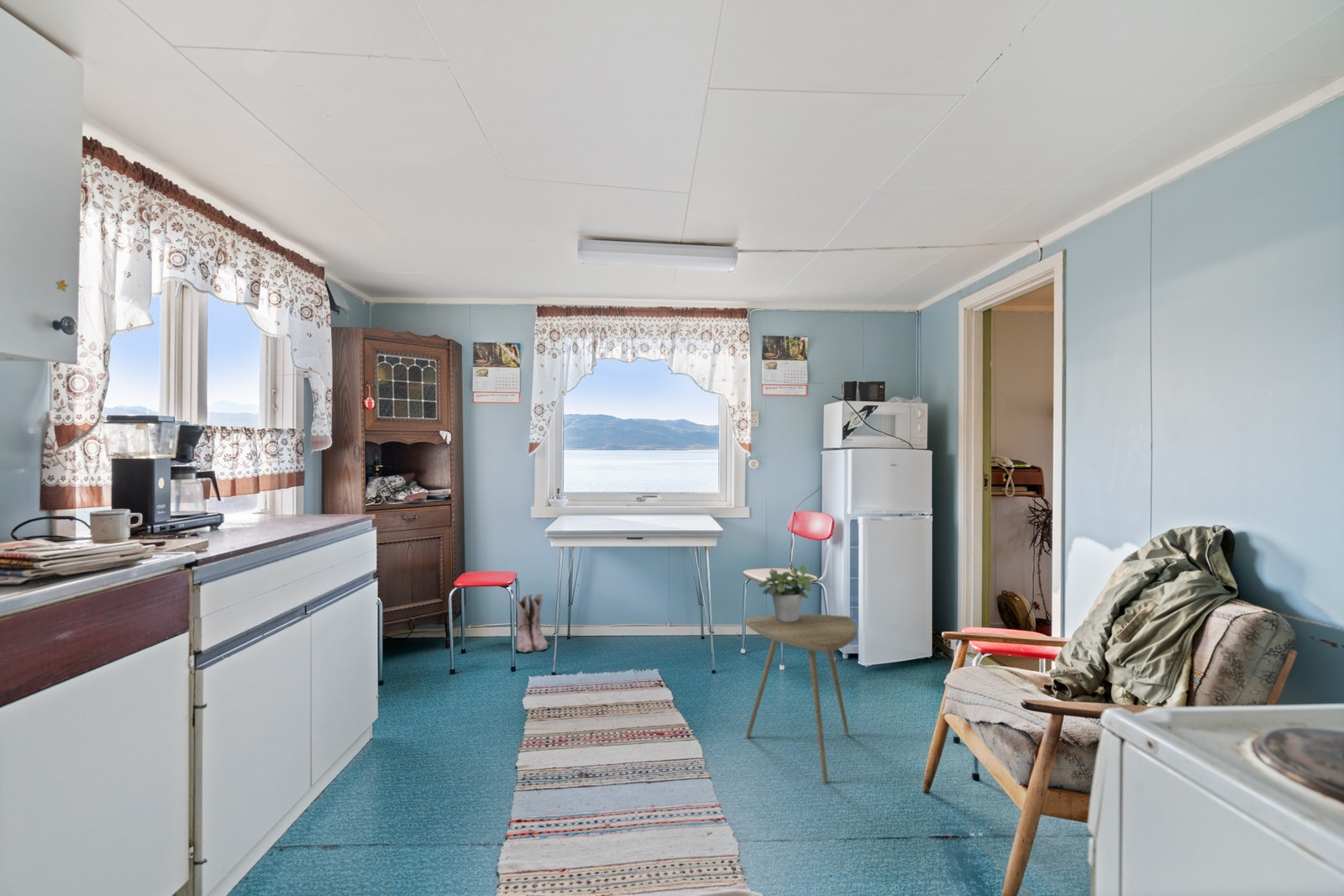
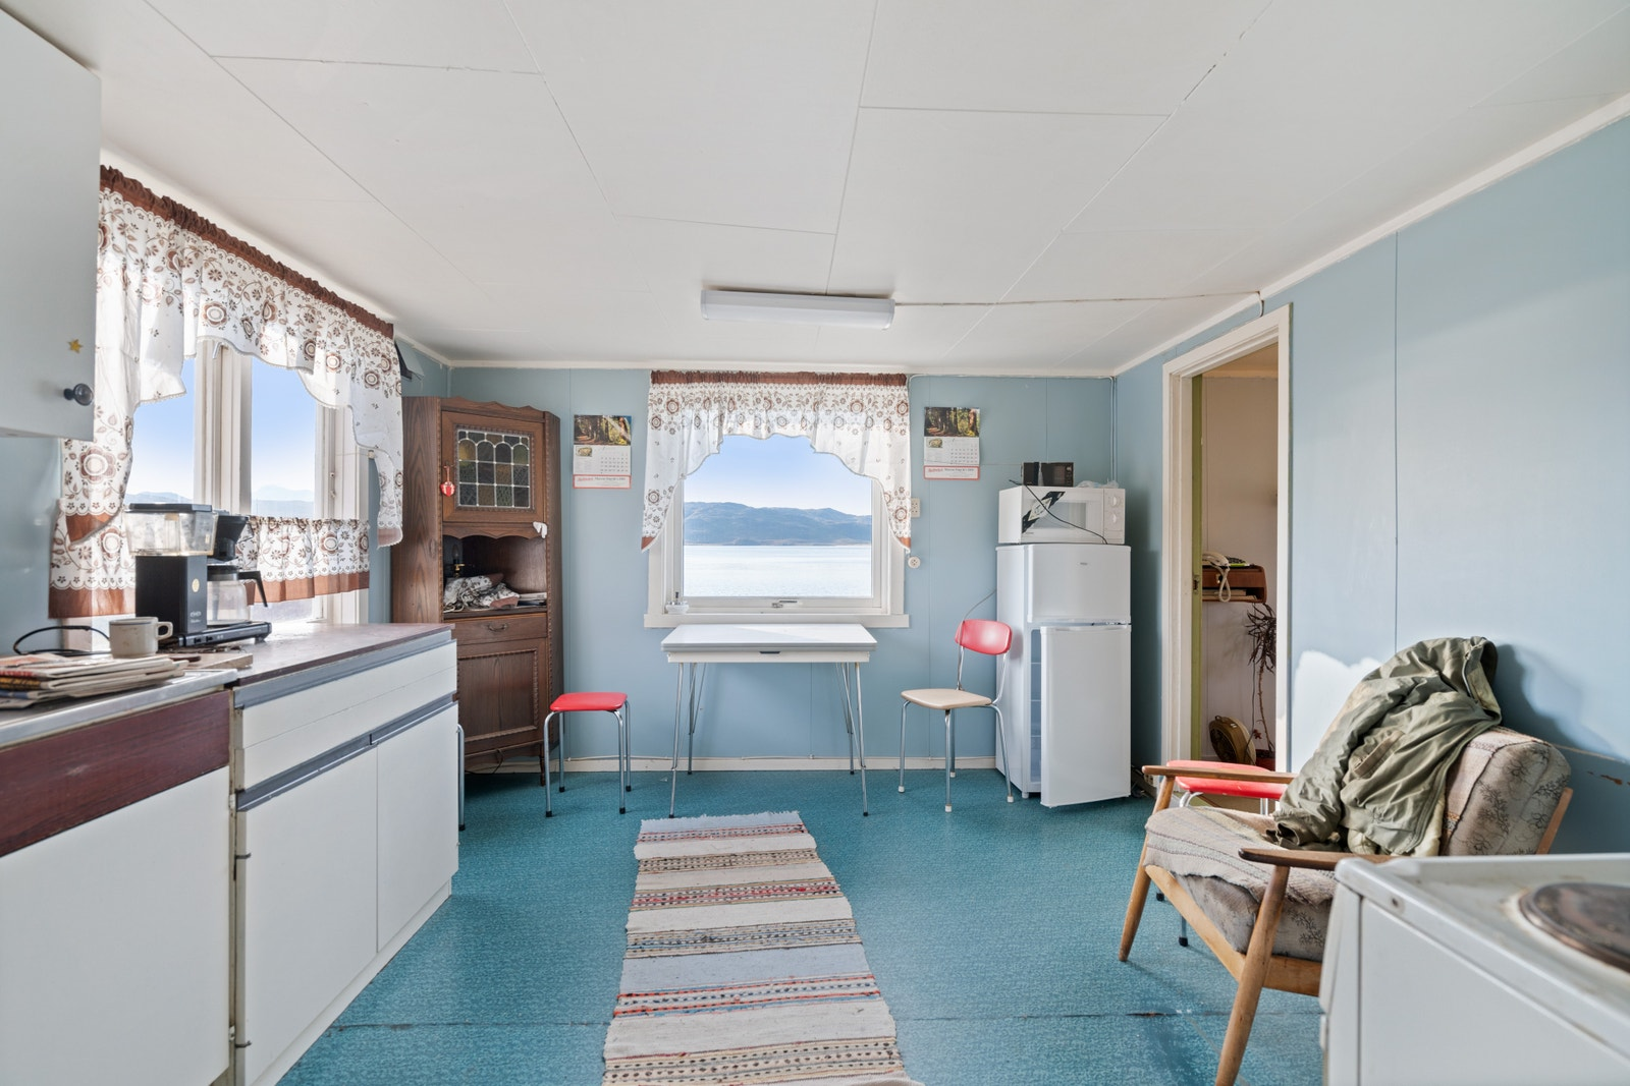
- boots (531, 620)
- side table (812, 685)
- potted plant (788, 593)
